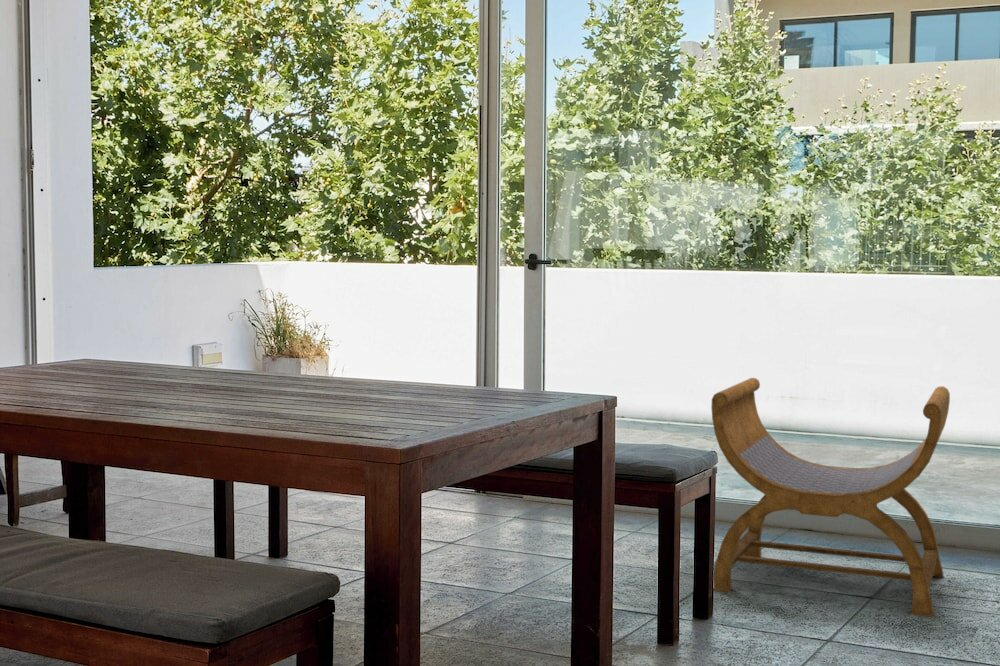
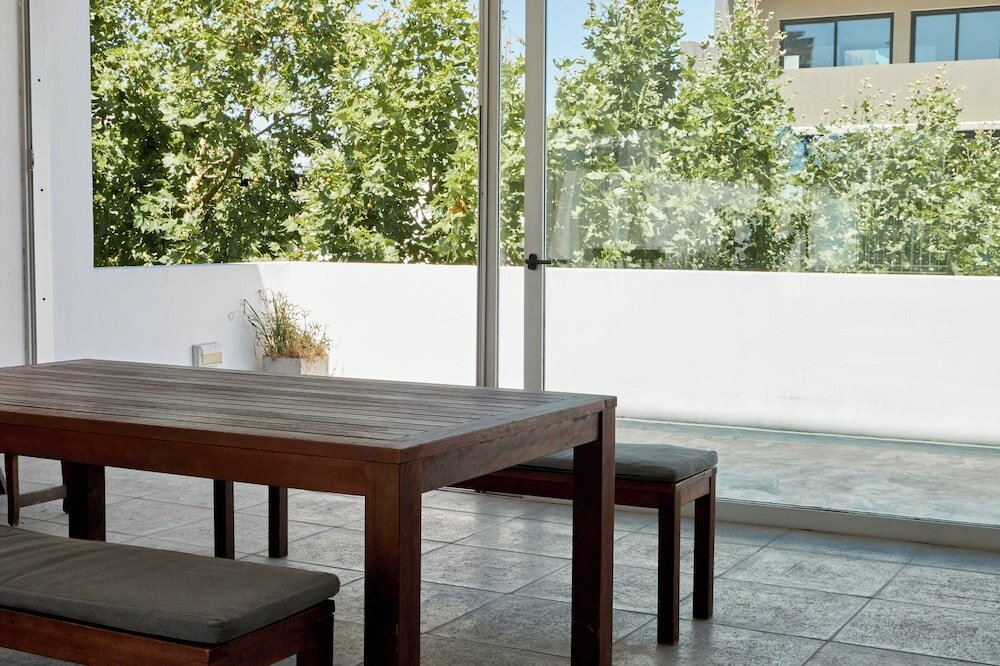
- stool (831, 486)
